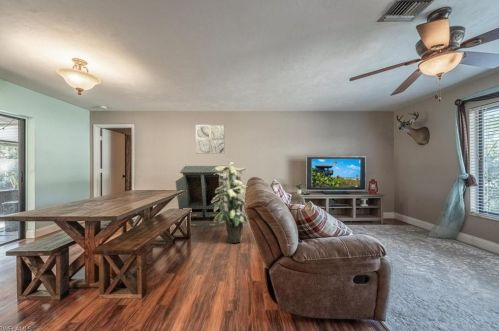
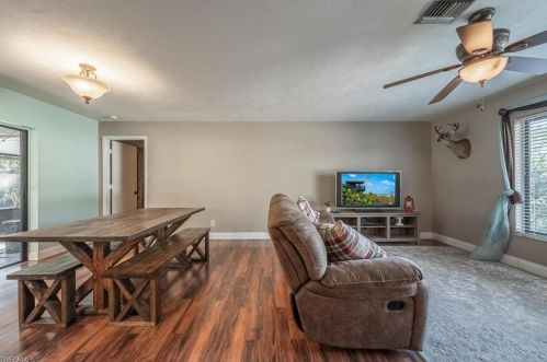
- indoor plant (231, 201)
- wall art (209, 138)
- storage cabinet (203, 195)
